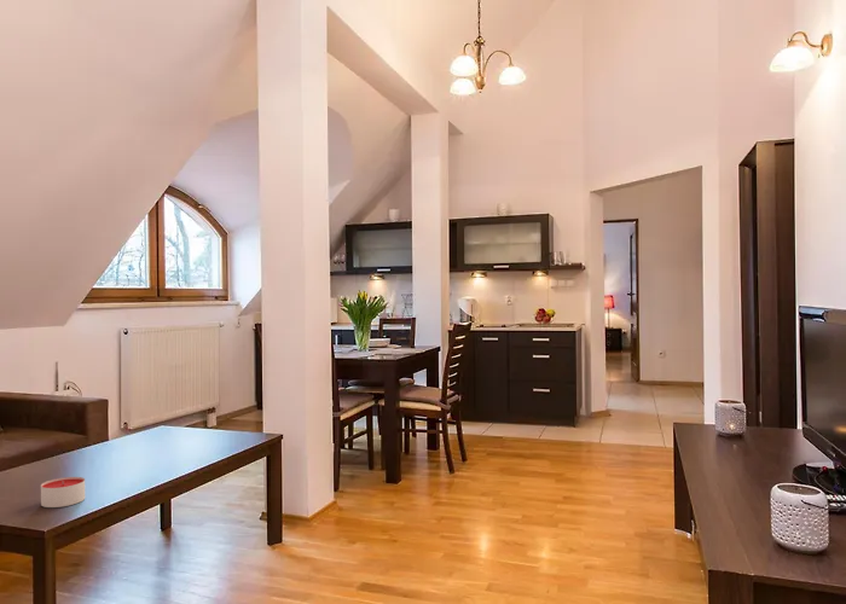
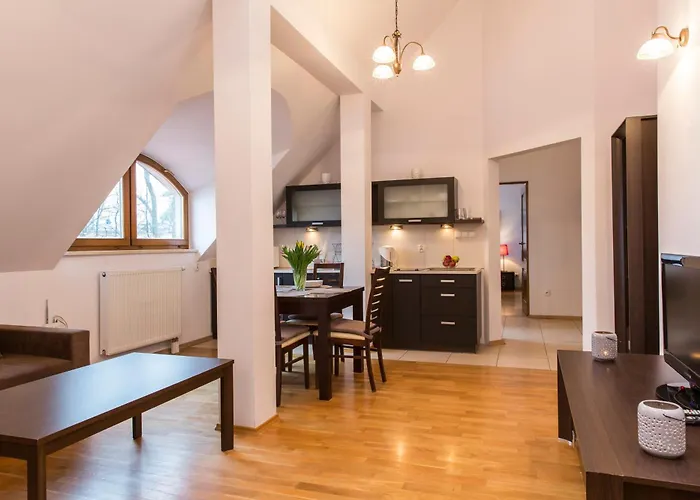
- candle (63, 490)
